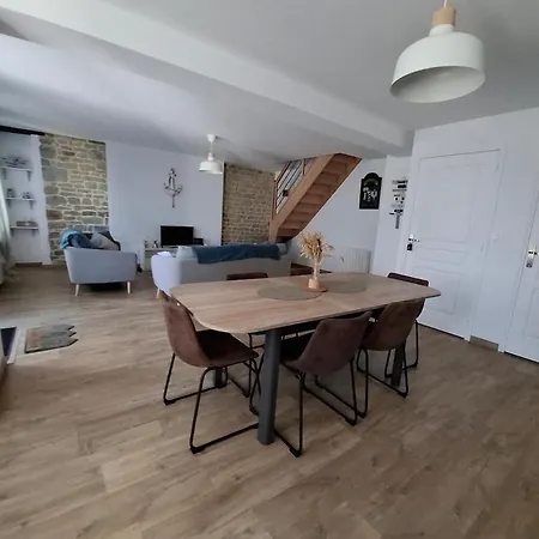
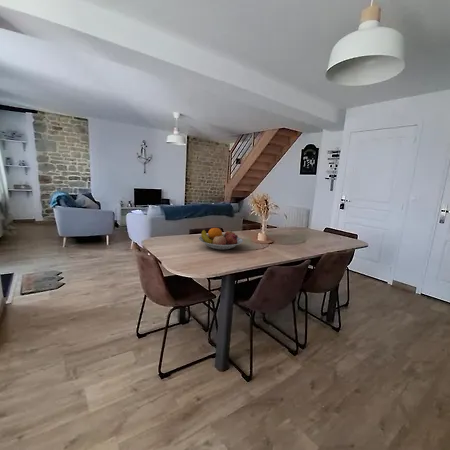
+ fruit bowl (221, 237)
